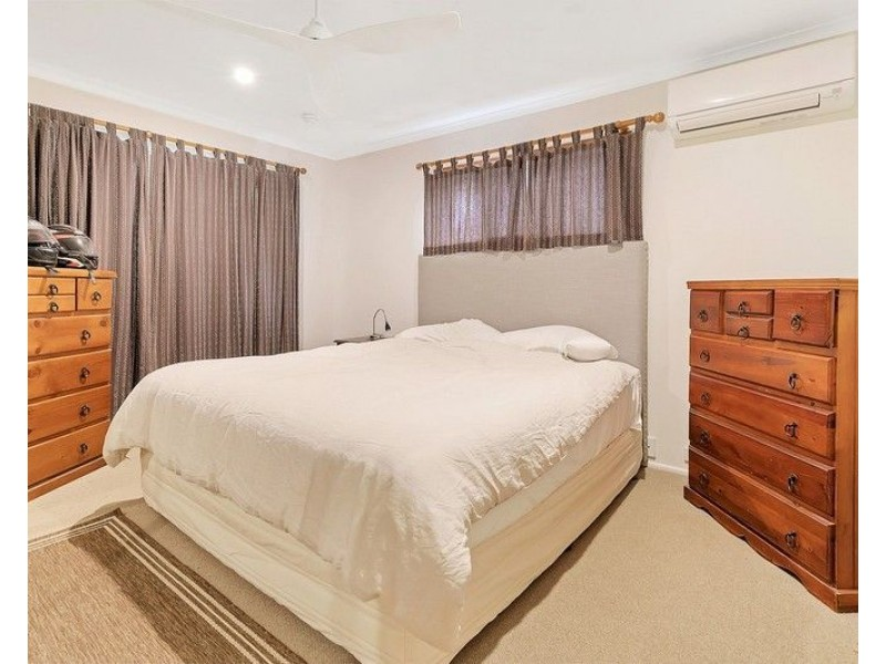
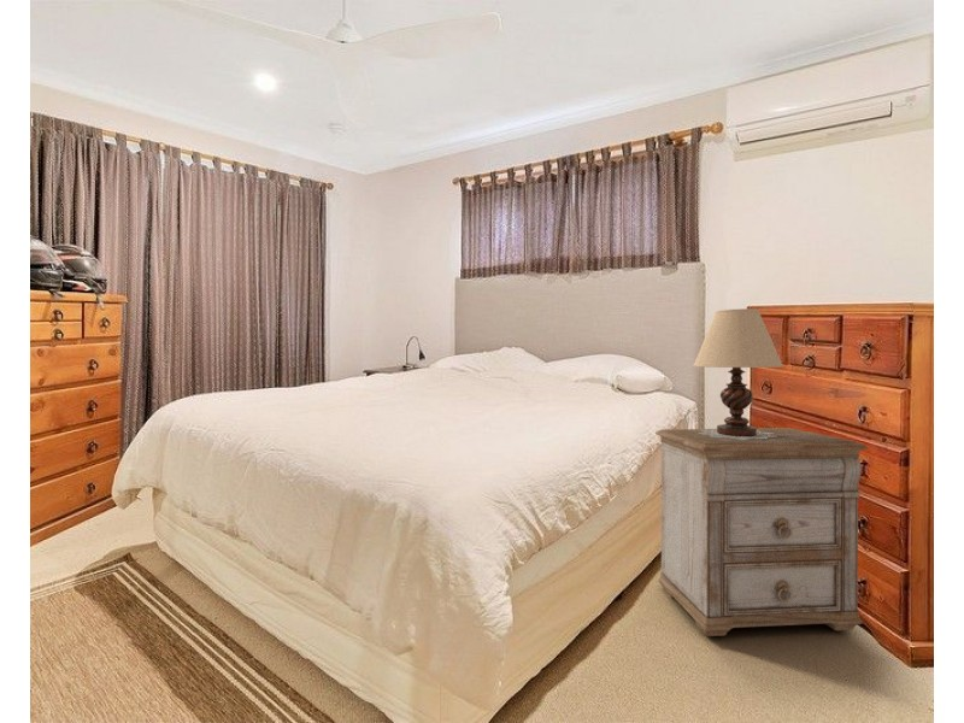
+ table lamp (736, 371)
+ nightstand (751, 522)
